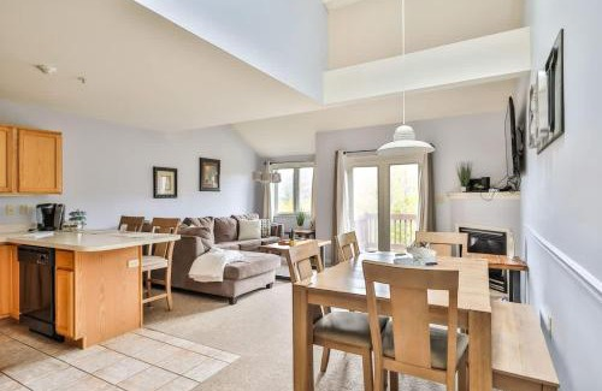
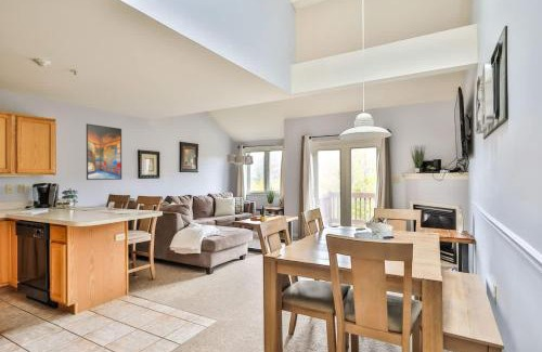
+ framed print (104, 153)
